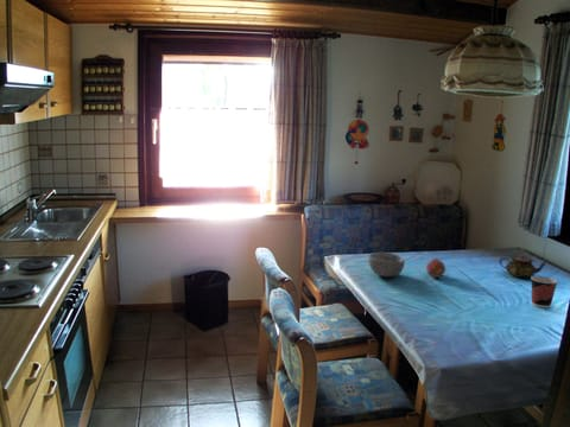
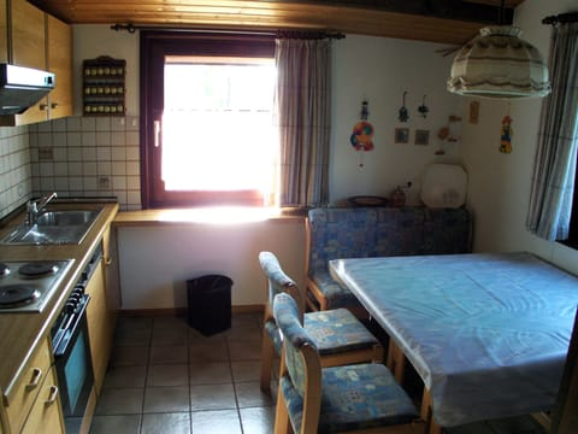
- fruit (436, 267)
- teapot (521, 265)
- cup (542, 292)
- bowl (386, 266)
